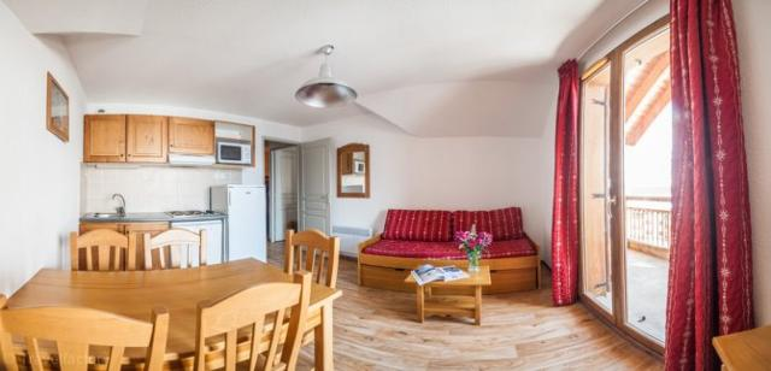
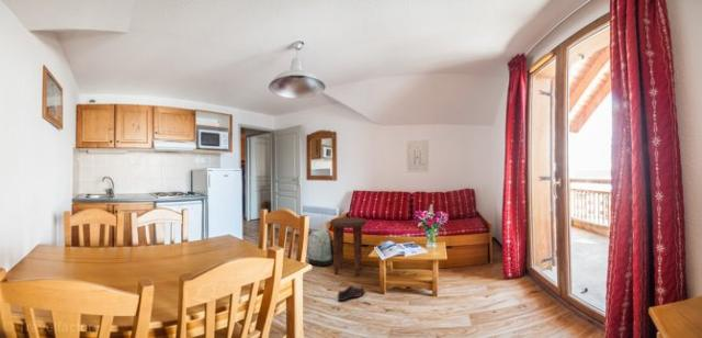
+ backpack (319, 247)
+ side table (353, 244)
+ wall art (417, 156)
+ shoe (351, 290)
